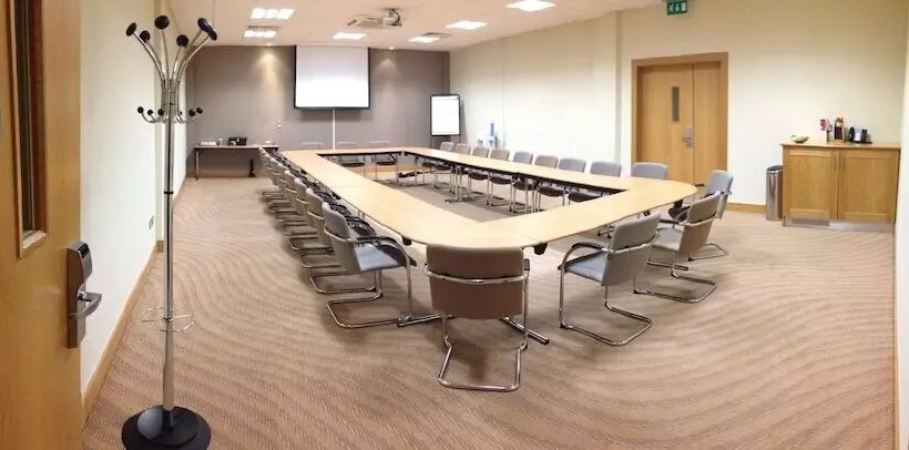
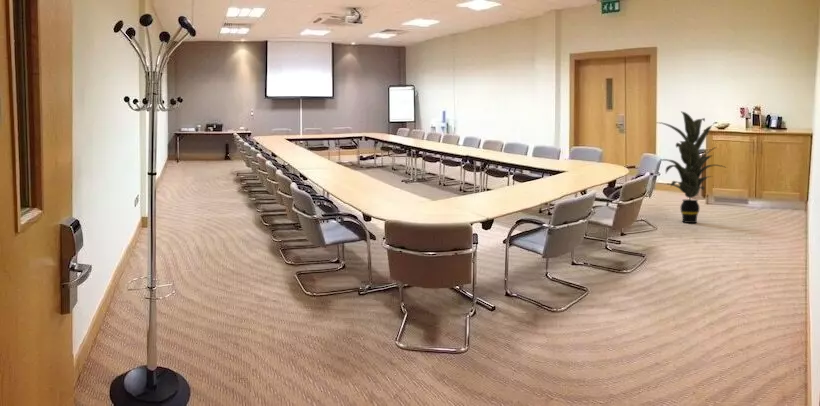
+ indoor plant (686, 167)
